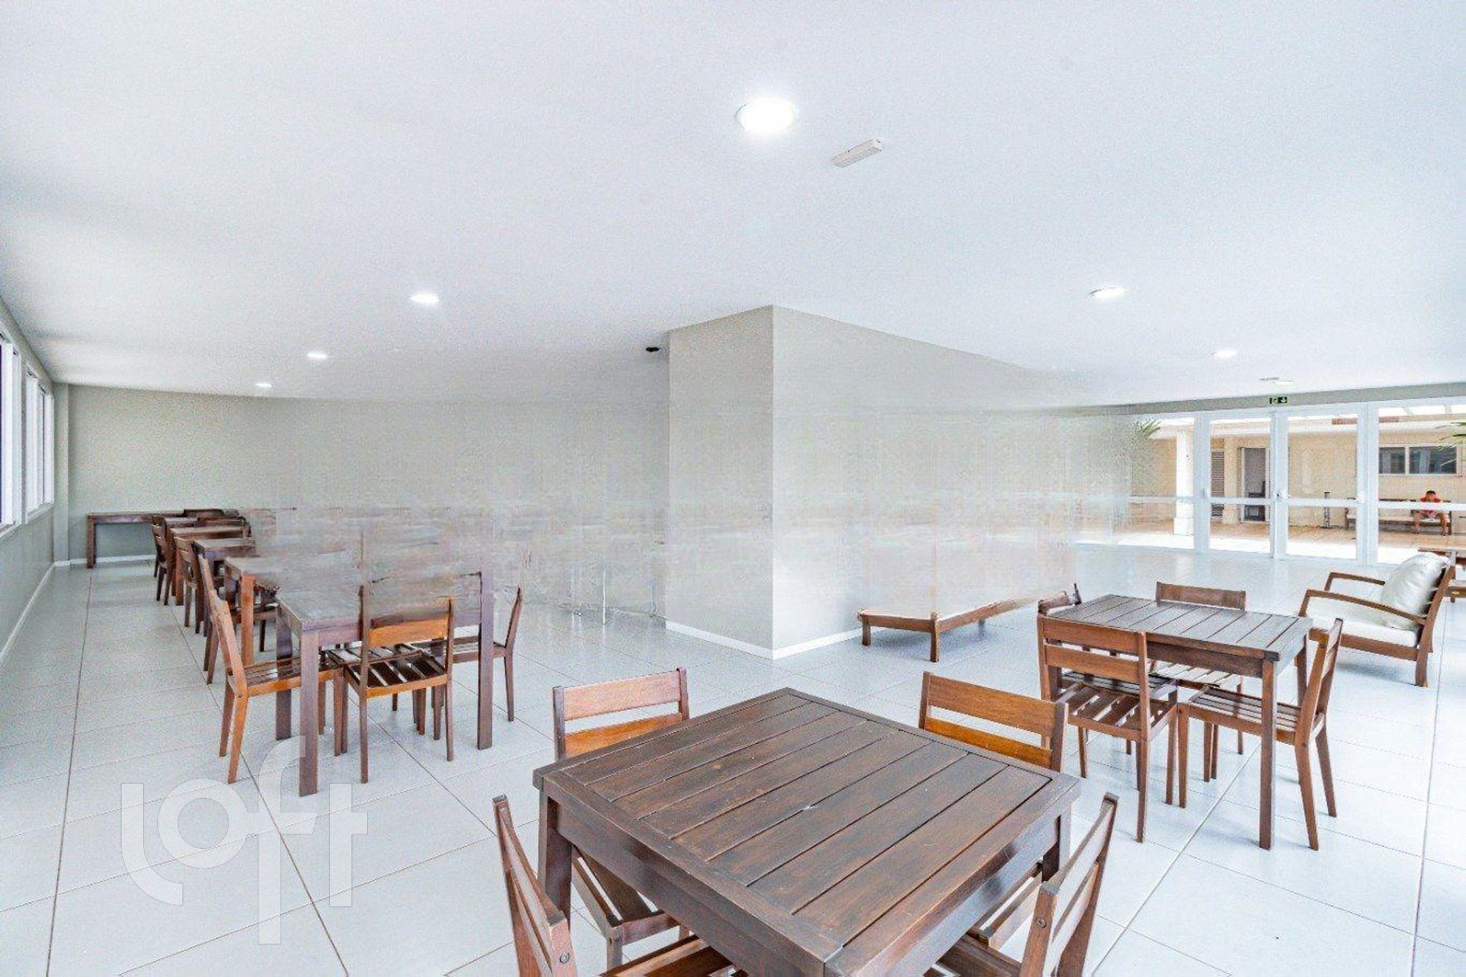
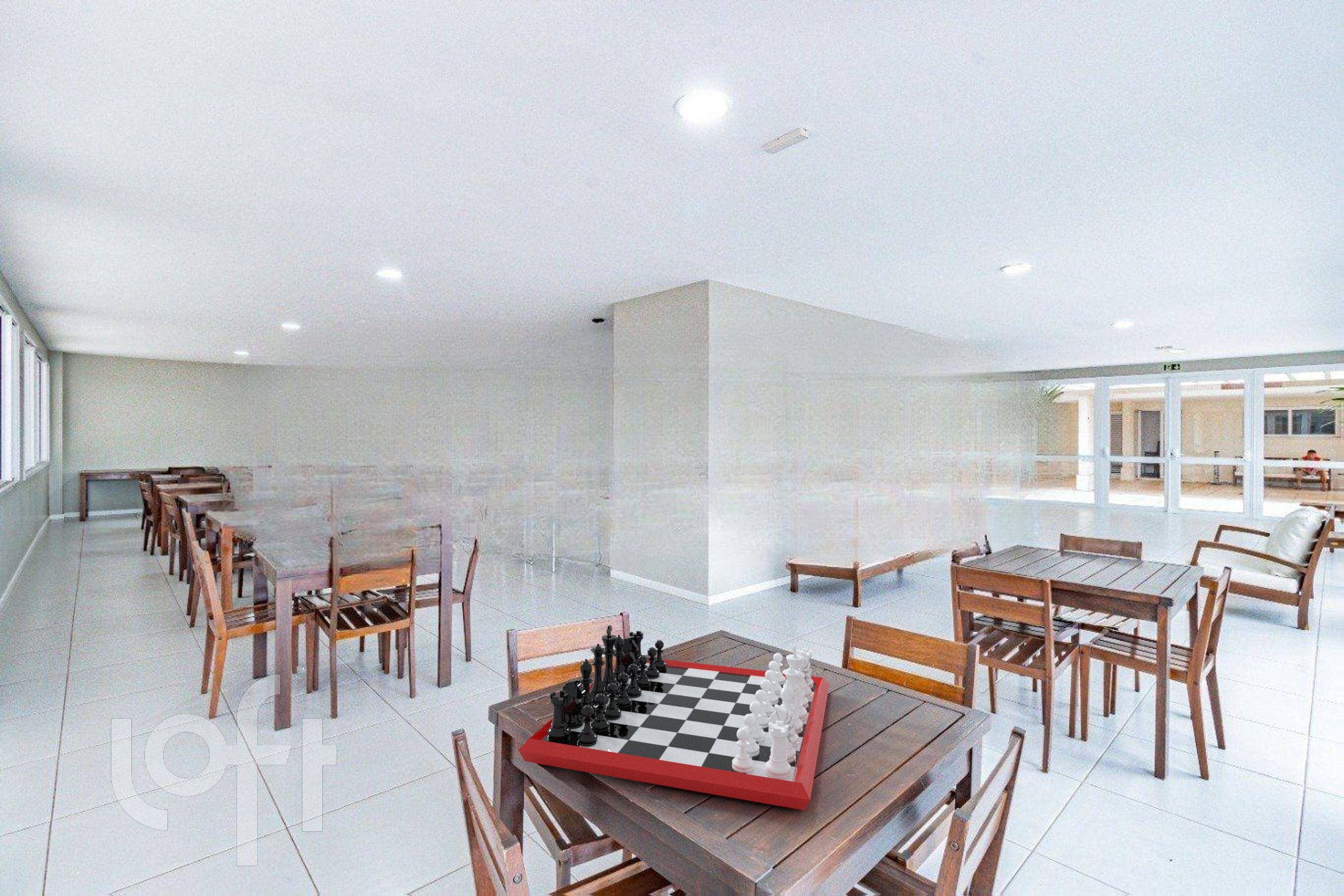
+ chess set (694, 681)
